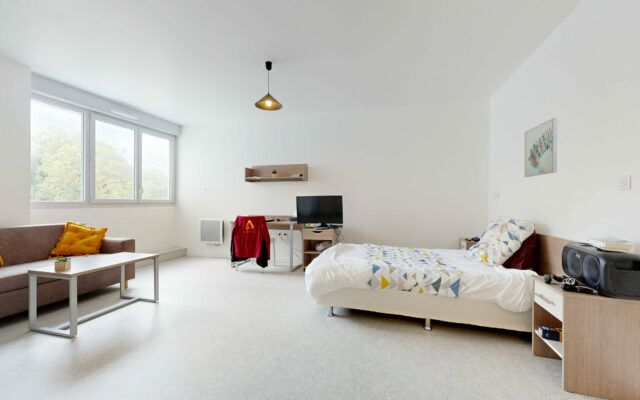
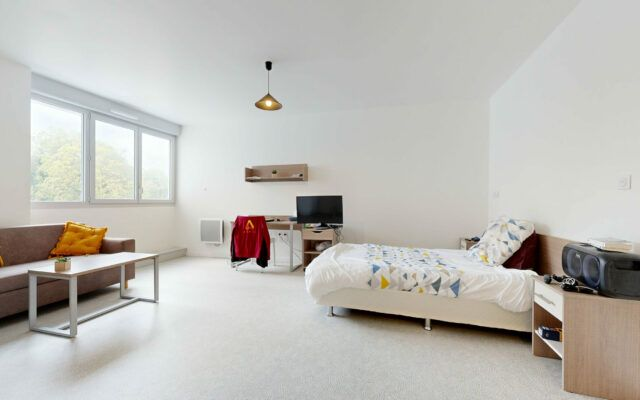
- wall art (539, 150)
